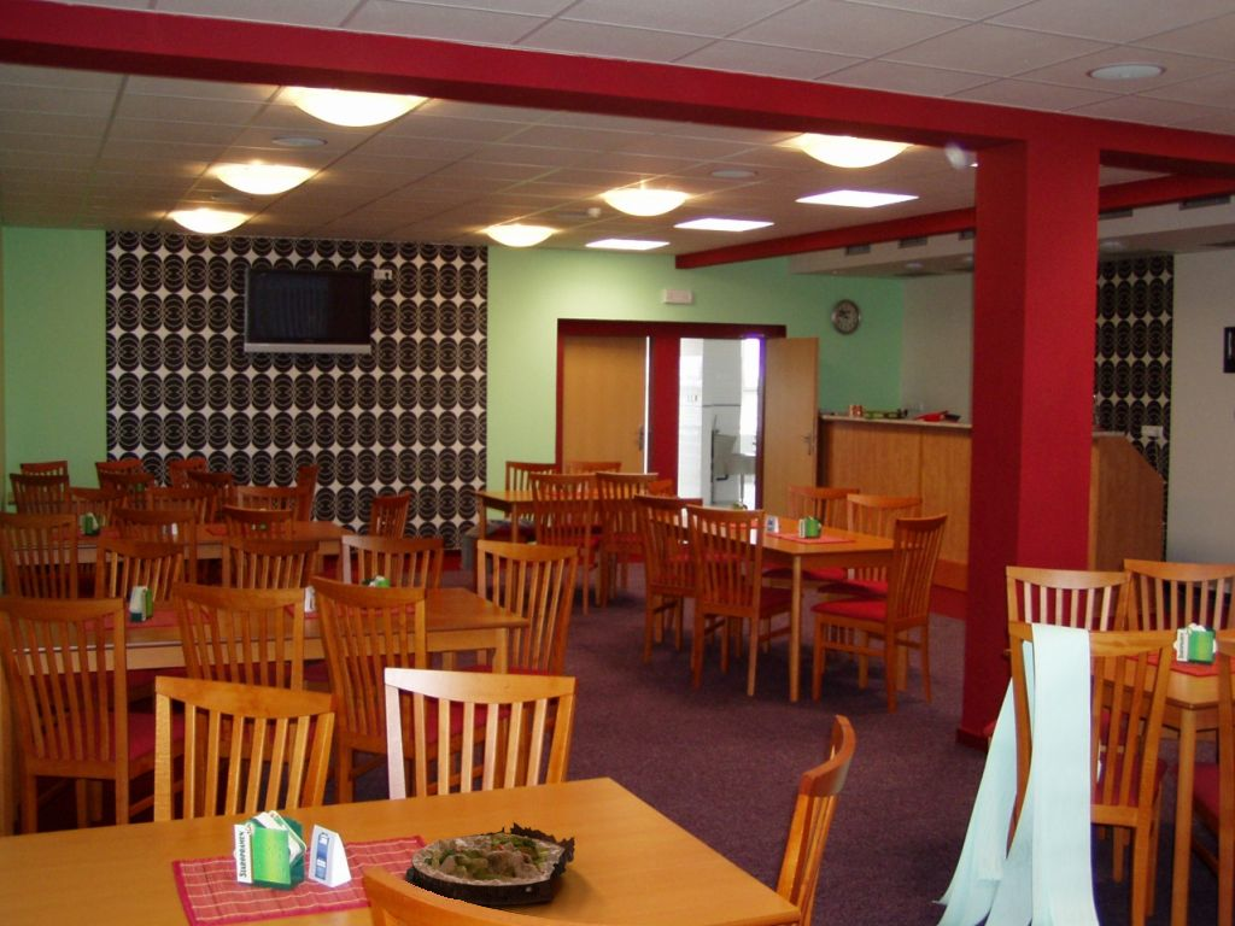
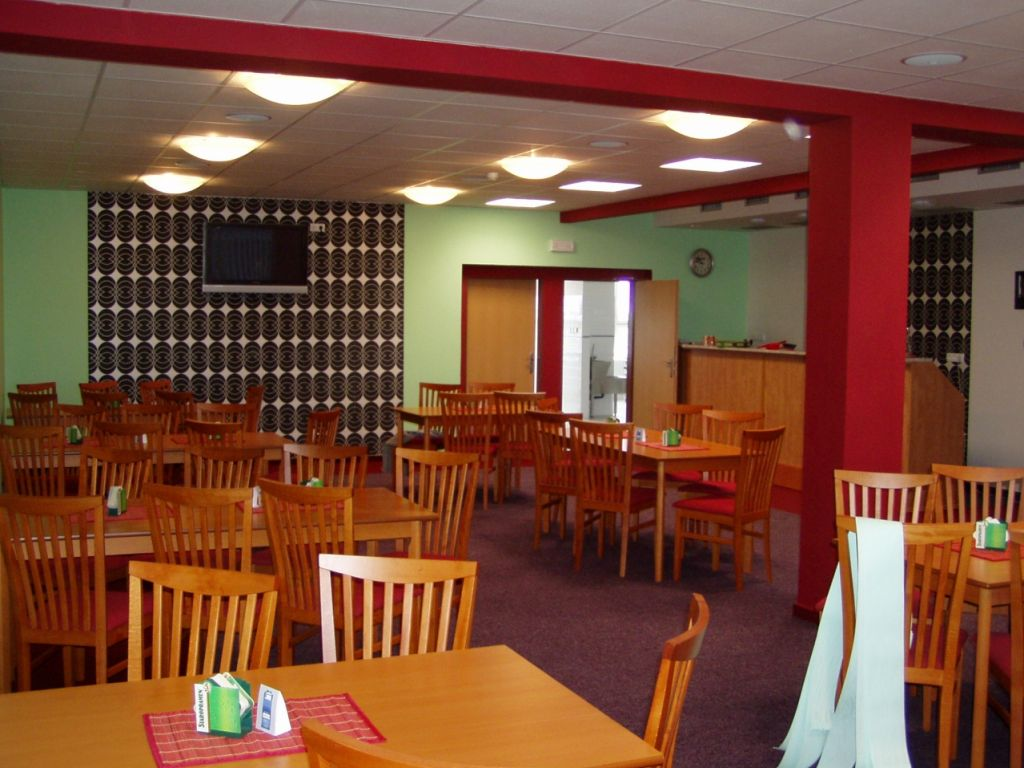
- salad plate (488, 857)
